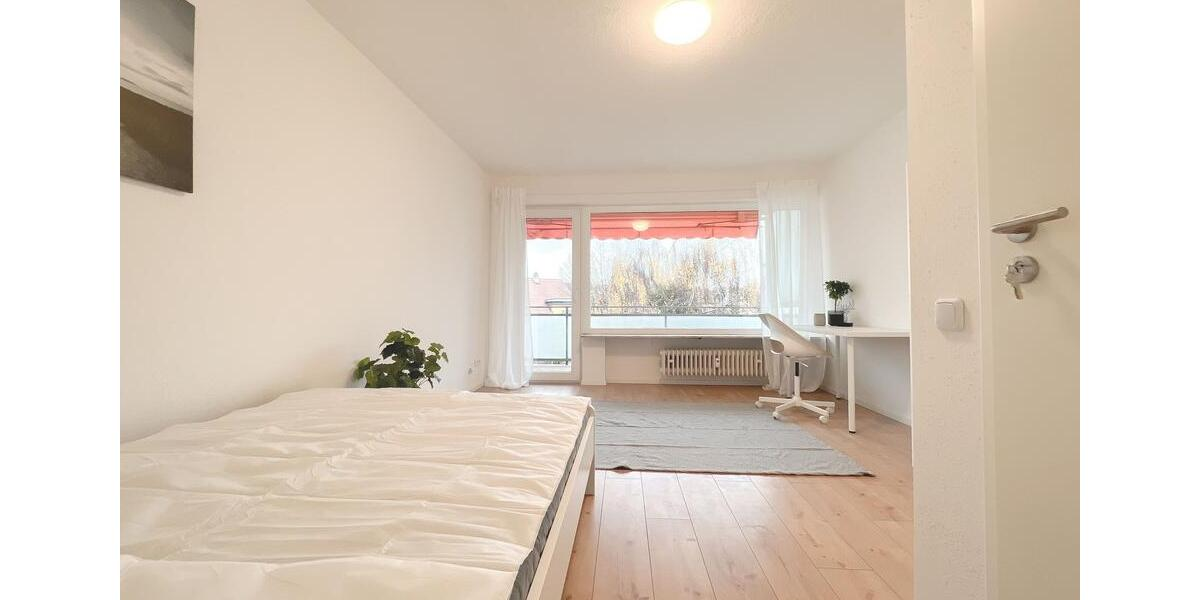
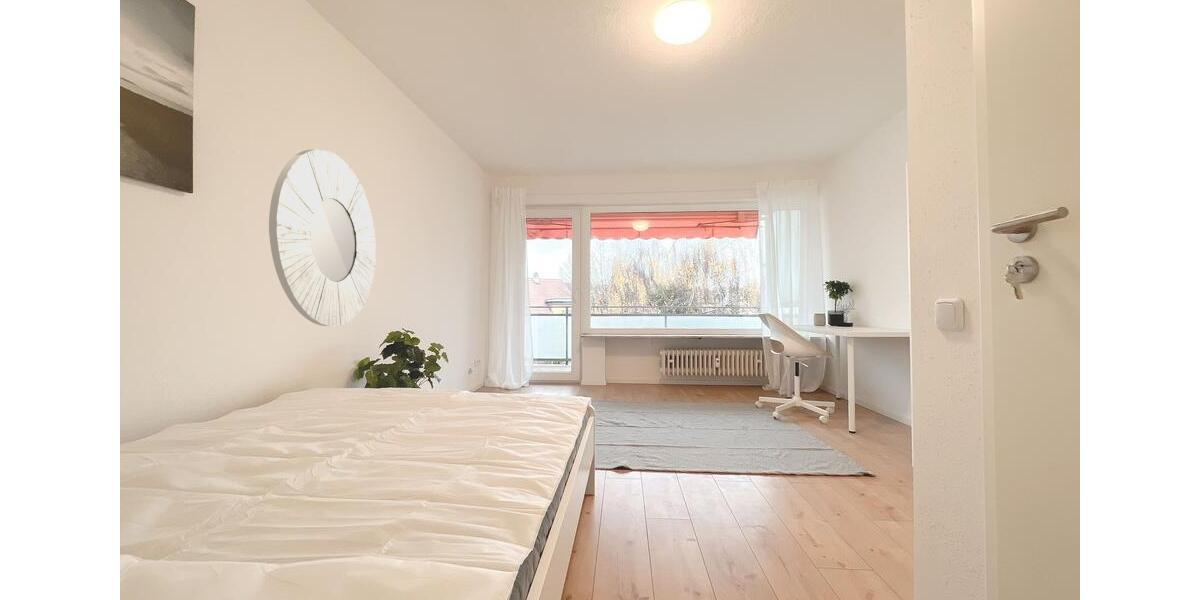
+ mirror (332, 240)
